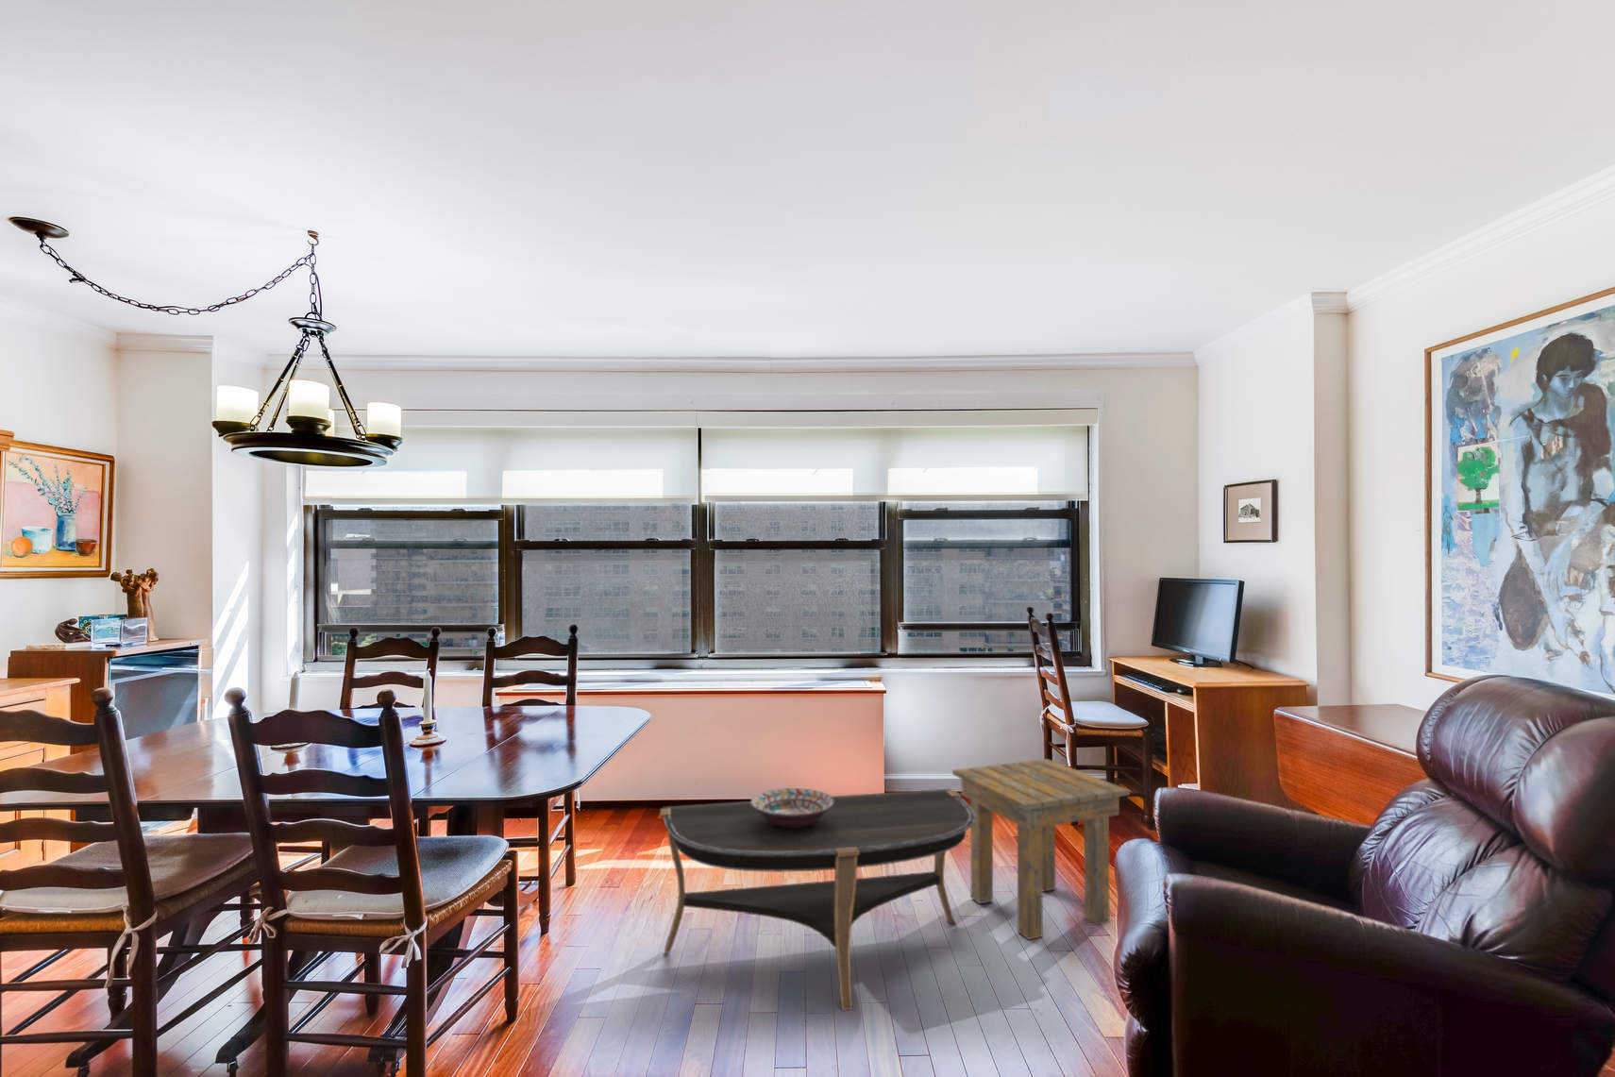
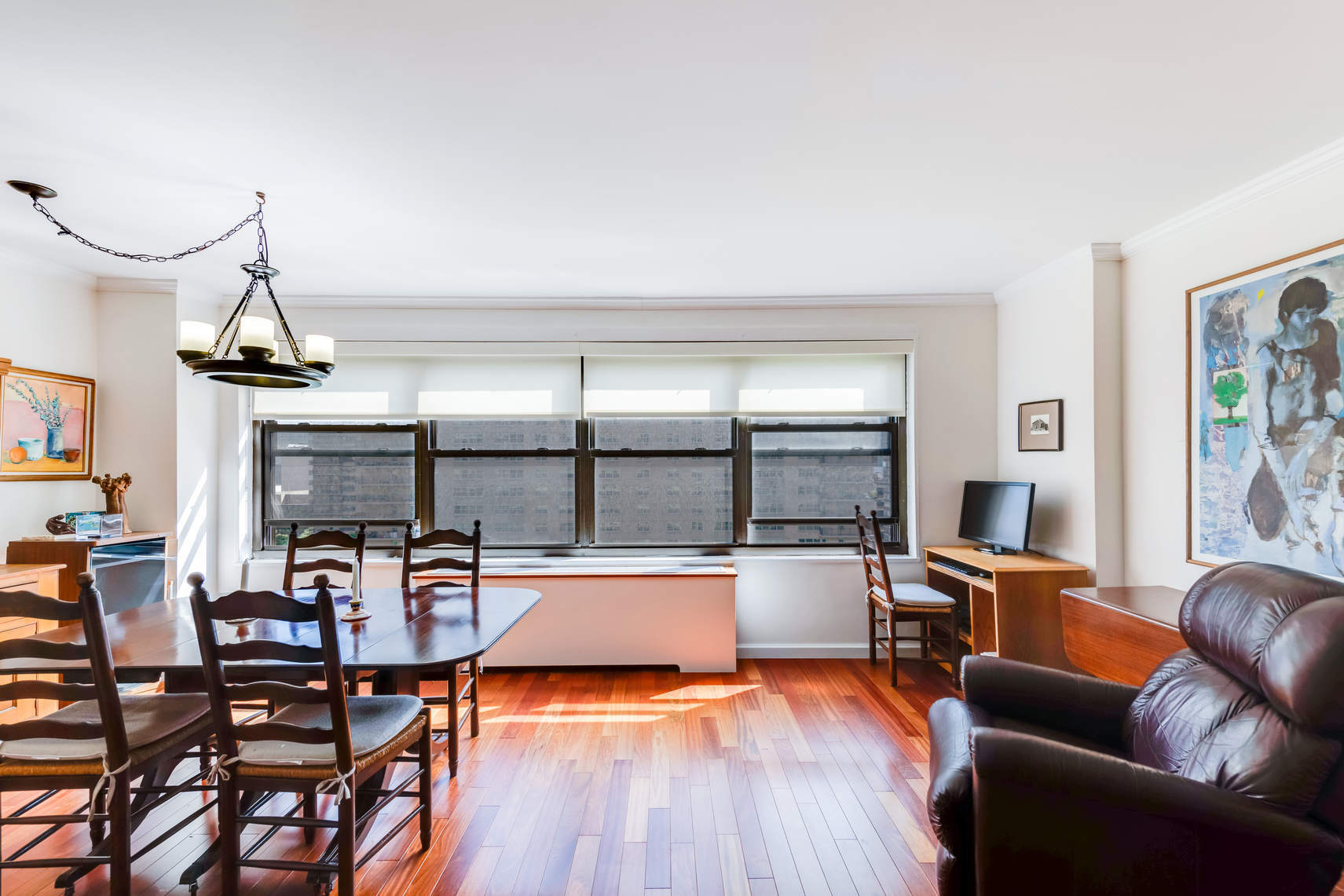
- side table (1037, 844)
- decorative bowl (792, 810)
- coffee table (828, 894)
